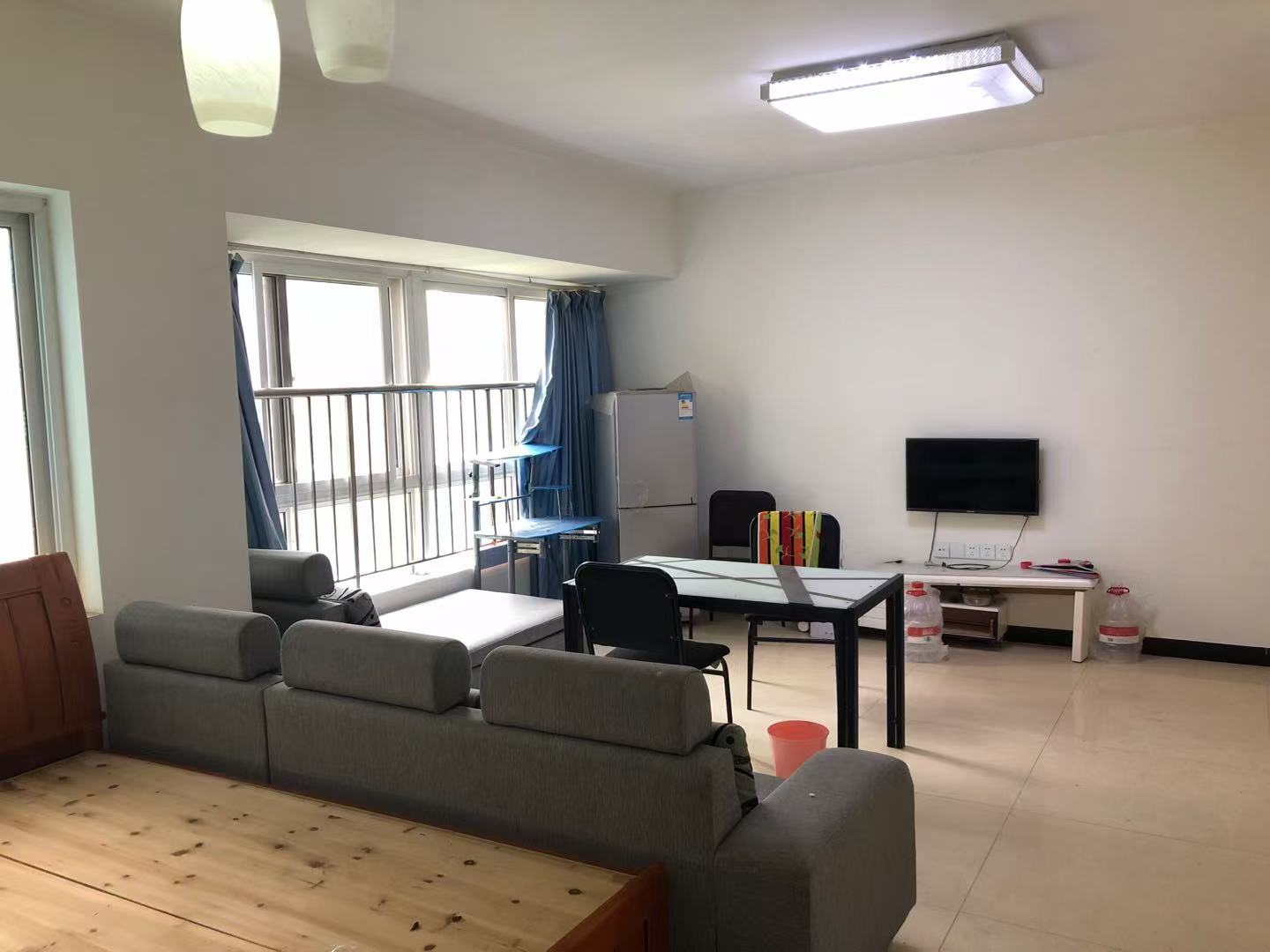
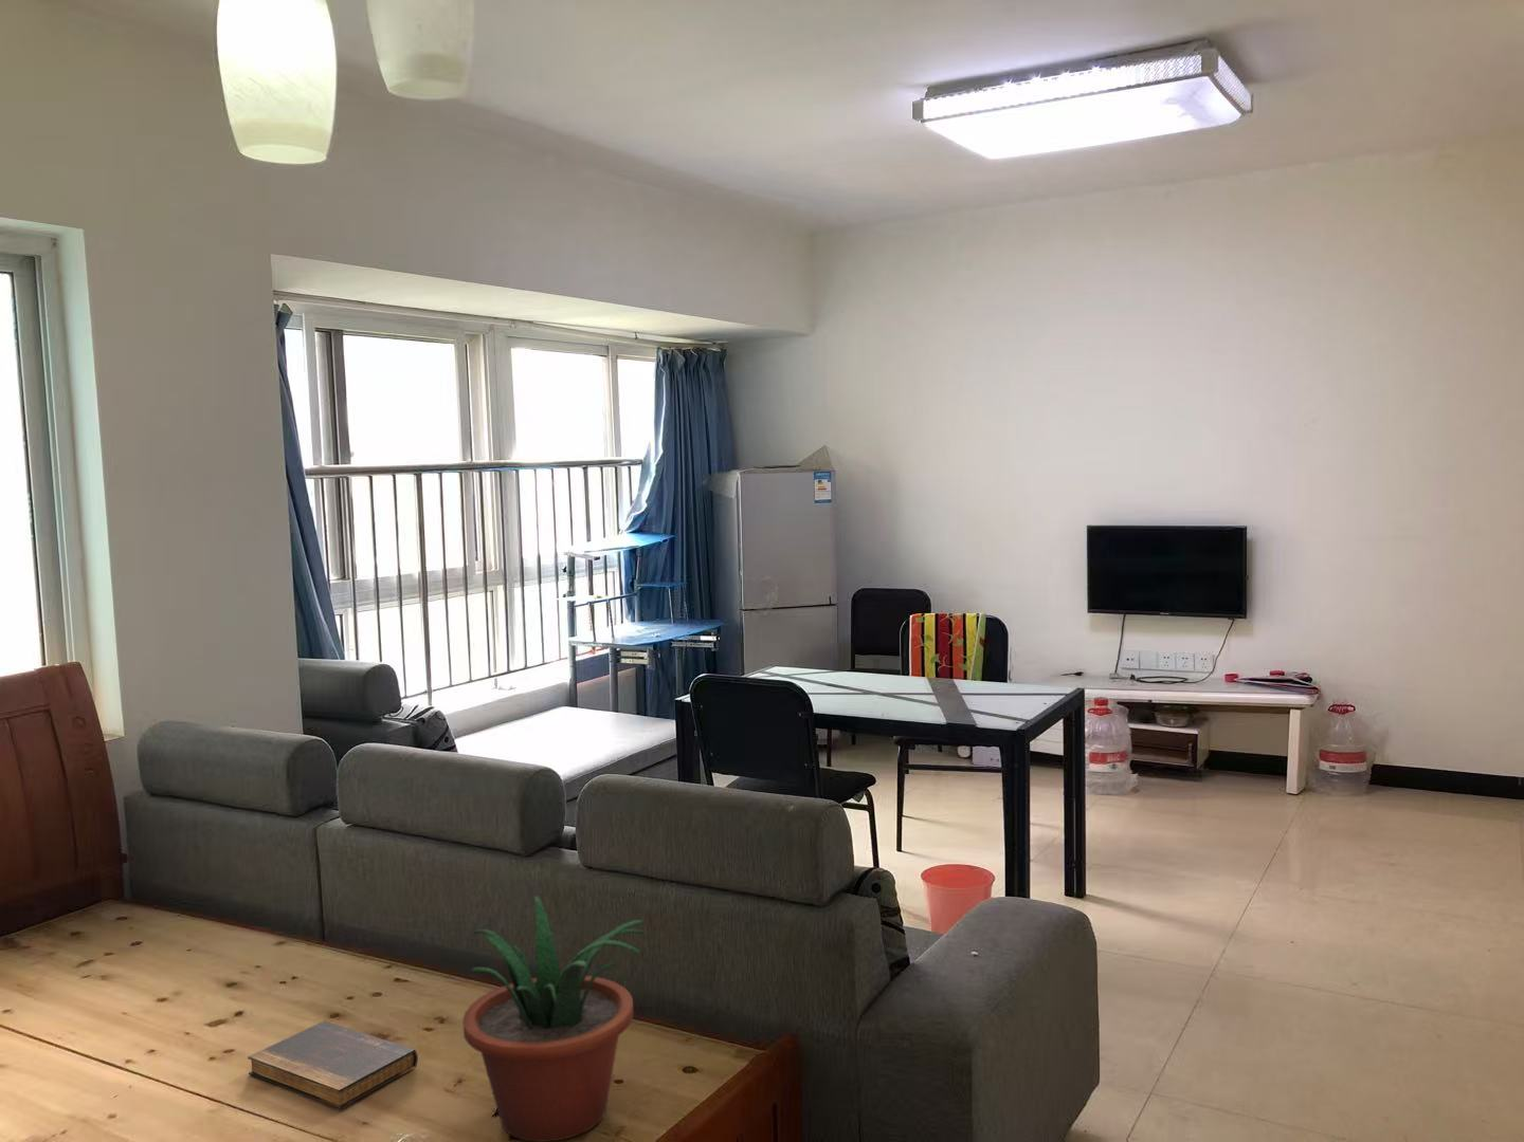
+ potted plant (563, 1014)
+ book (332, 1060)
